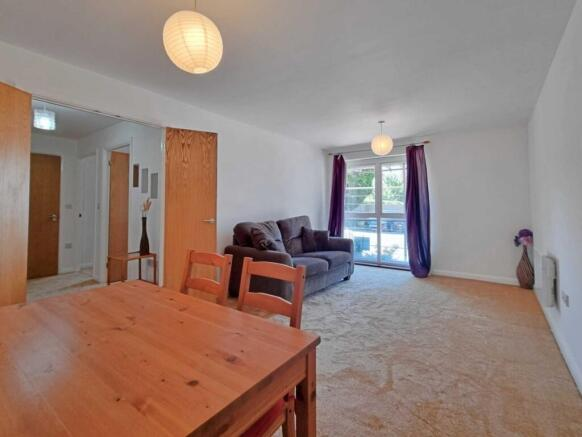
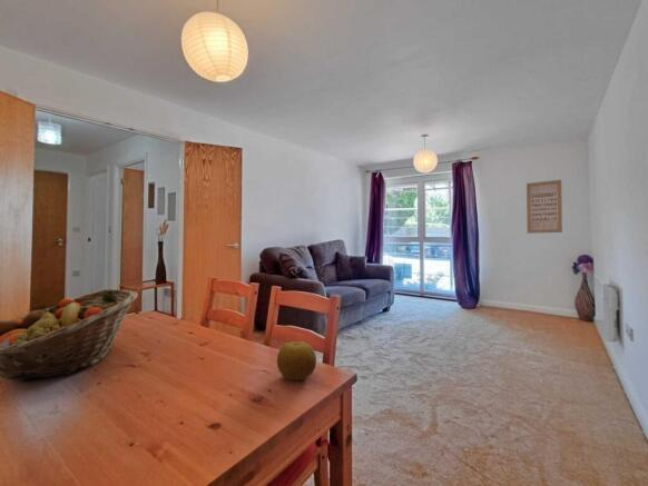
+ fruit basket (66, 326)
+ fruit (296, 359)
+ wall art (543, 207)
